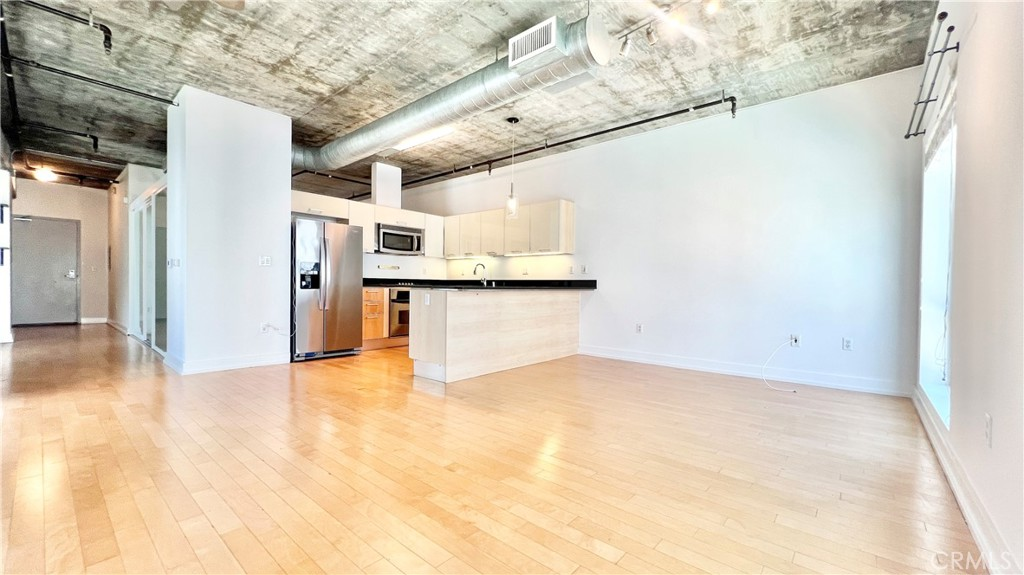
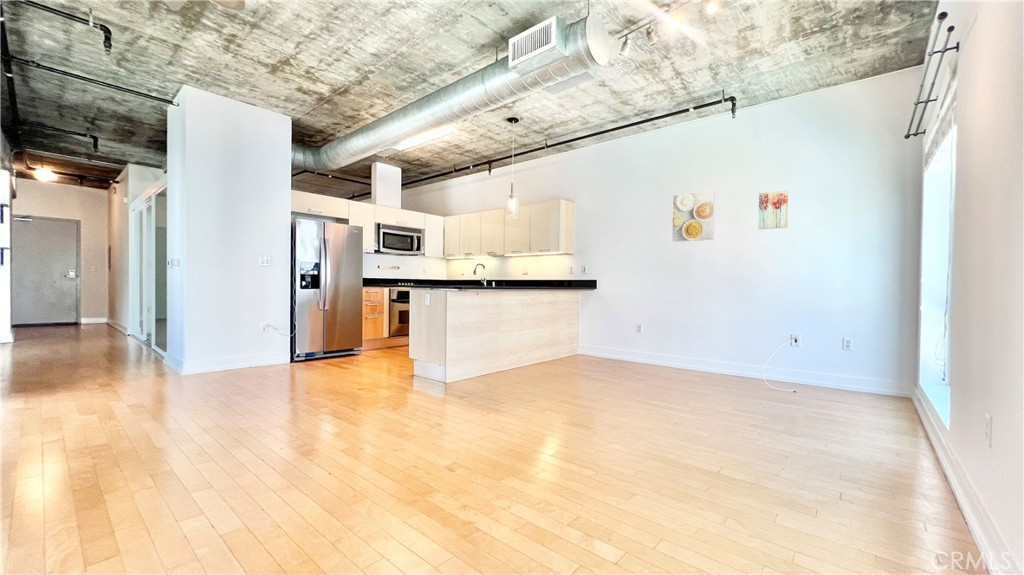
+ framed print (692, 217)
+ wall art (772, 209)
